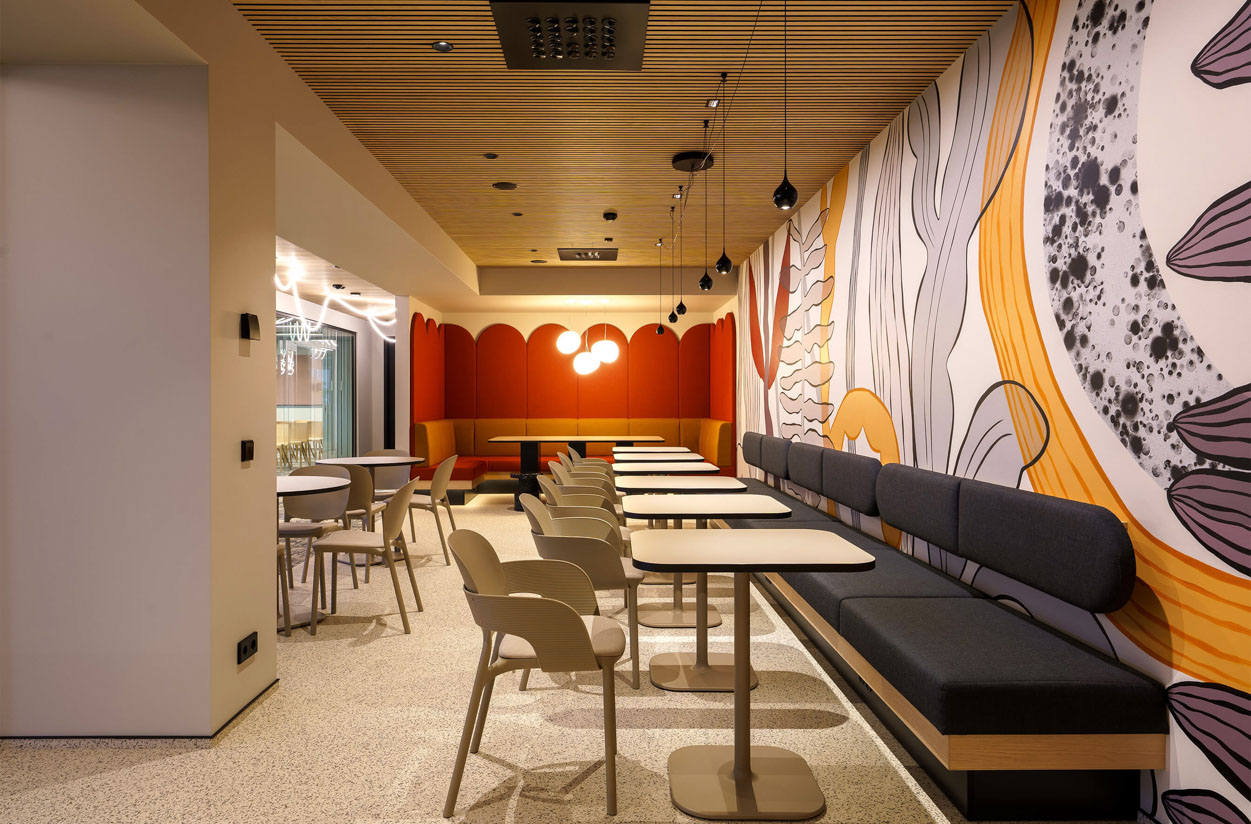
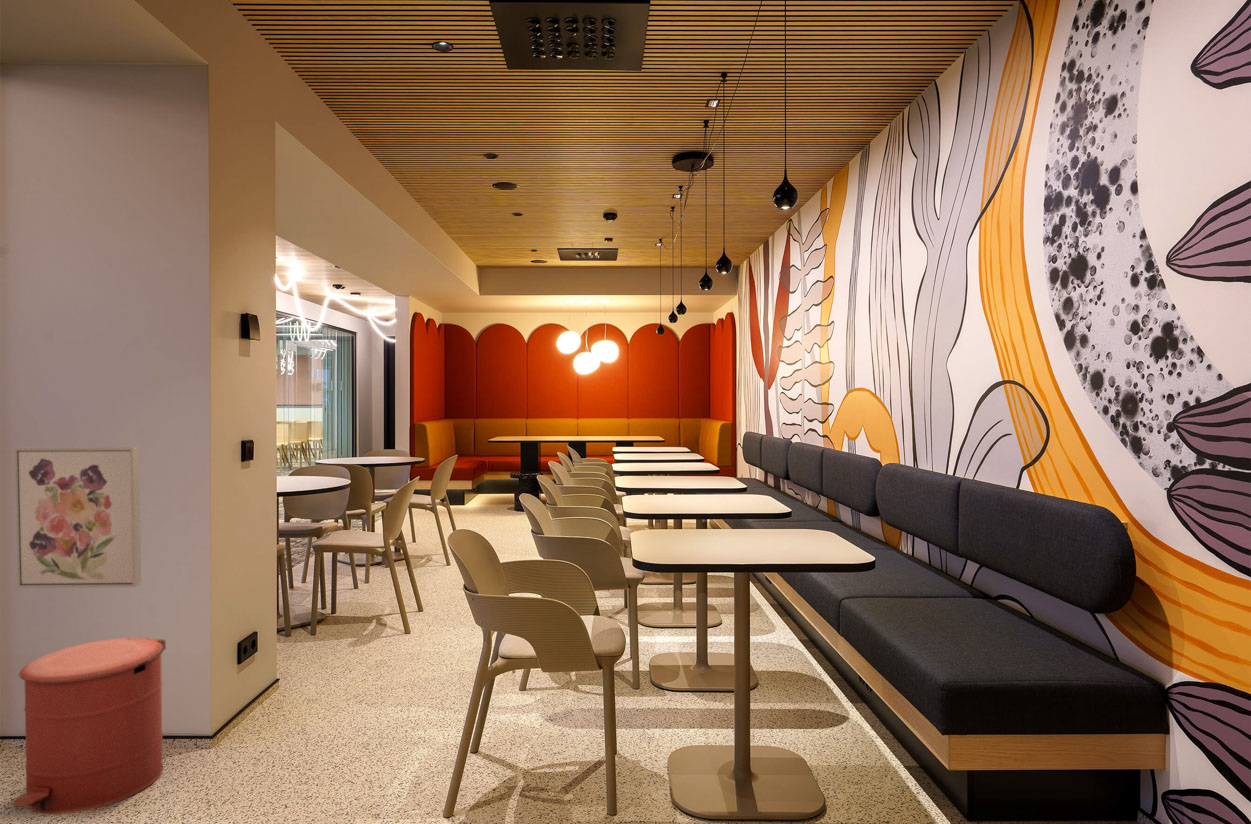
+ trash can (95, 719)
+ wall art (78, 517)
